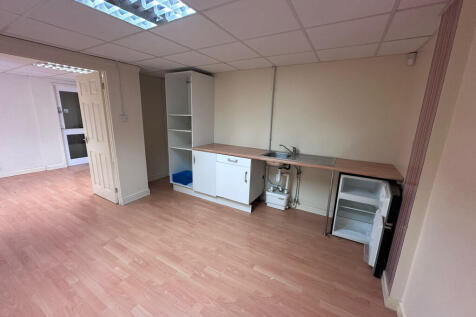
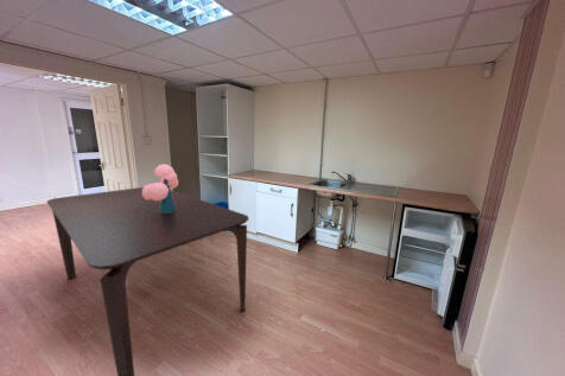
+ dining table (145, 251)
+ bouquet (163, 187)
